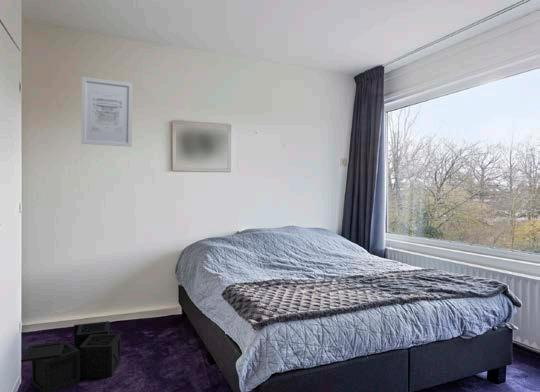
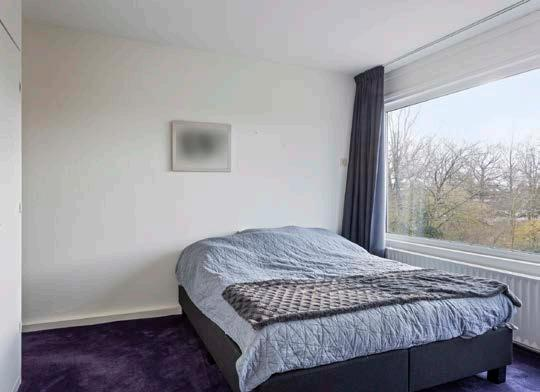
- storage bin (79, 350)
- wall art (107, 112)
